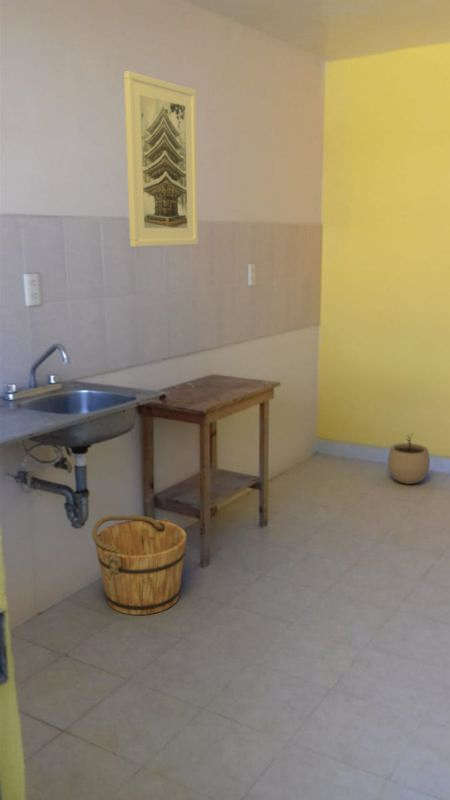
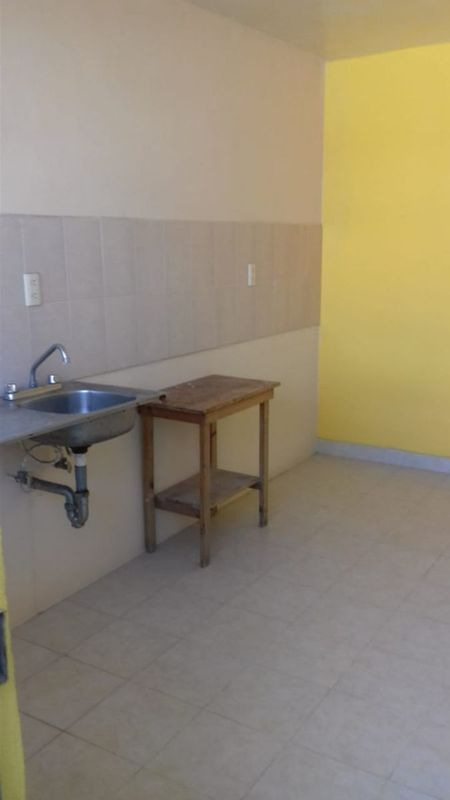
- bucket (140, 561)
- plant pot (408, 457)
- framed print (164, 165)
